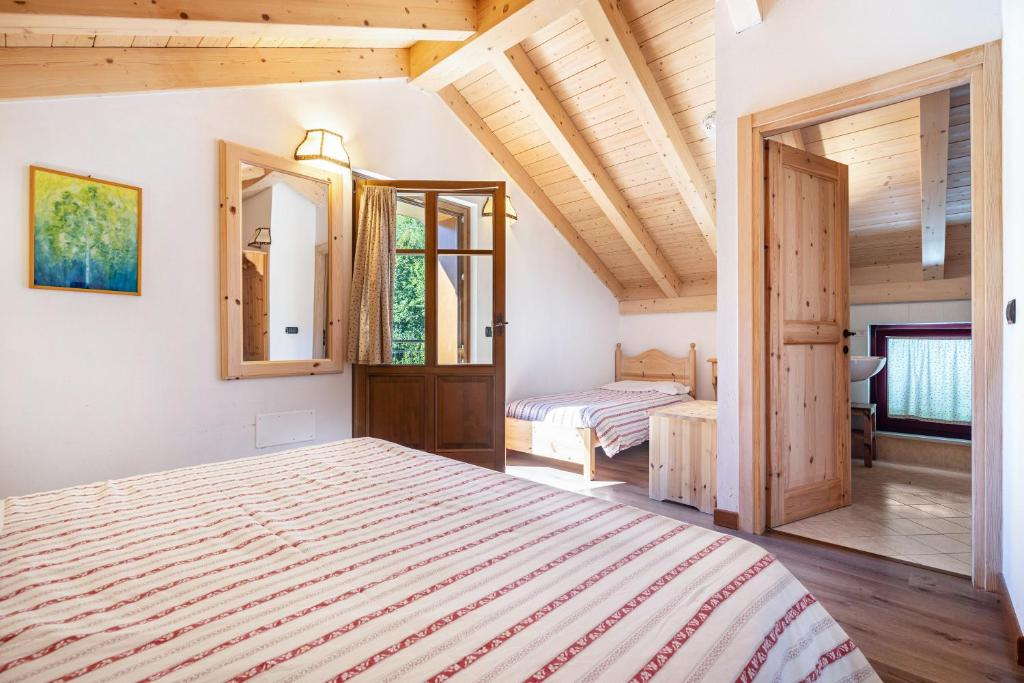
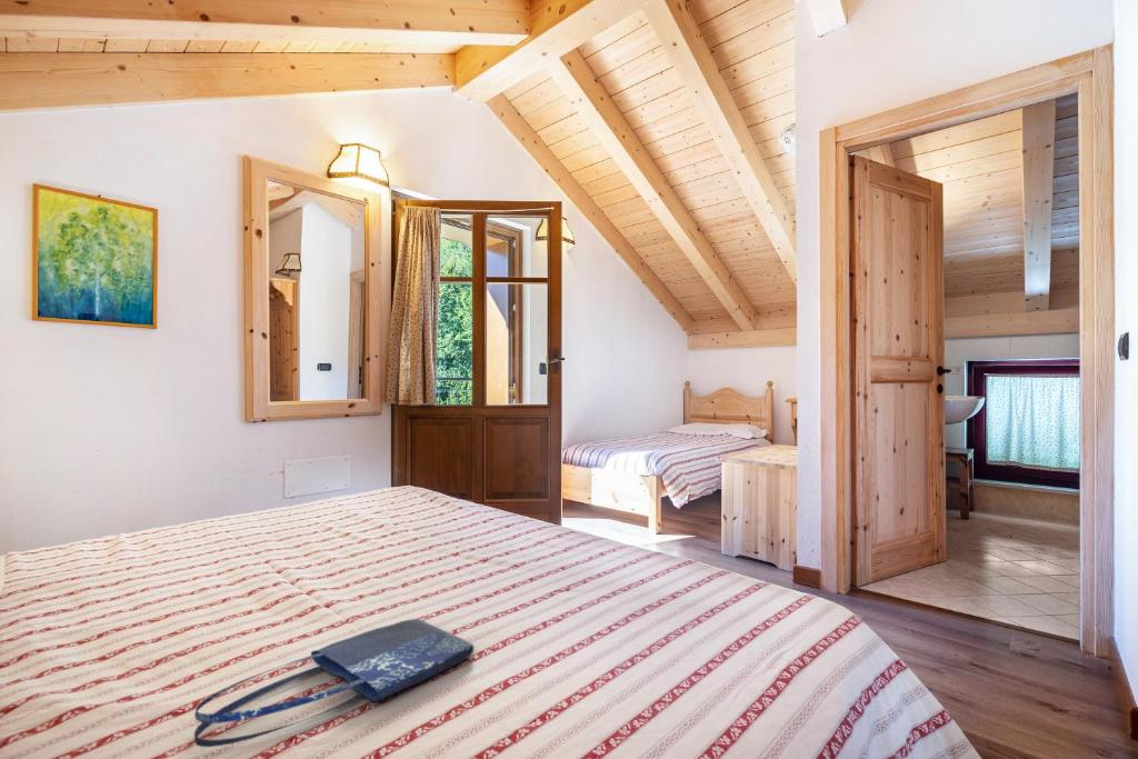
+ shopping bag (341, 669)
